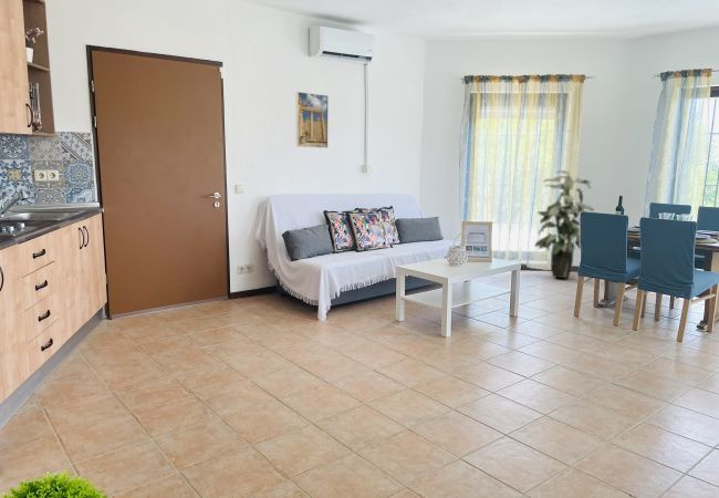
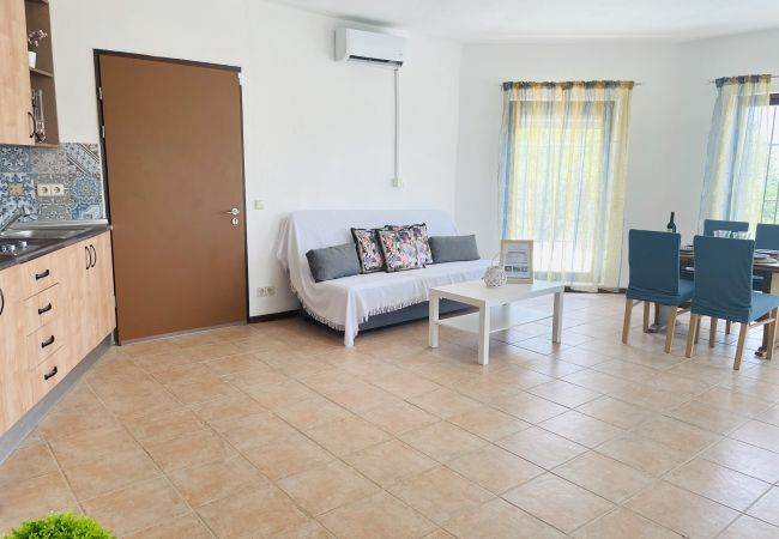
- indoor plant (562, 225)
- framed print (312, 121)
